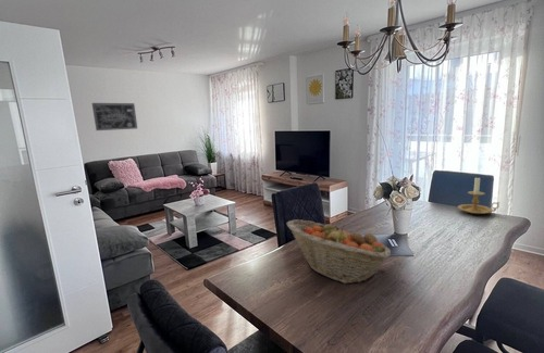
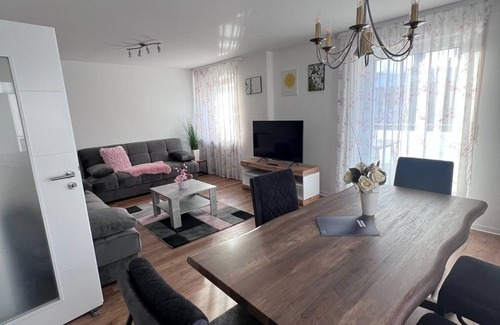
- candle holder (475, 194)
- fruit basket (335, 243)
- wall art (115, 116)
